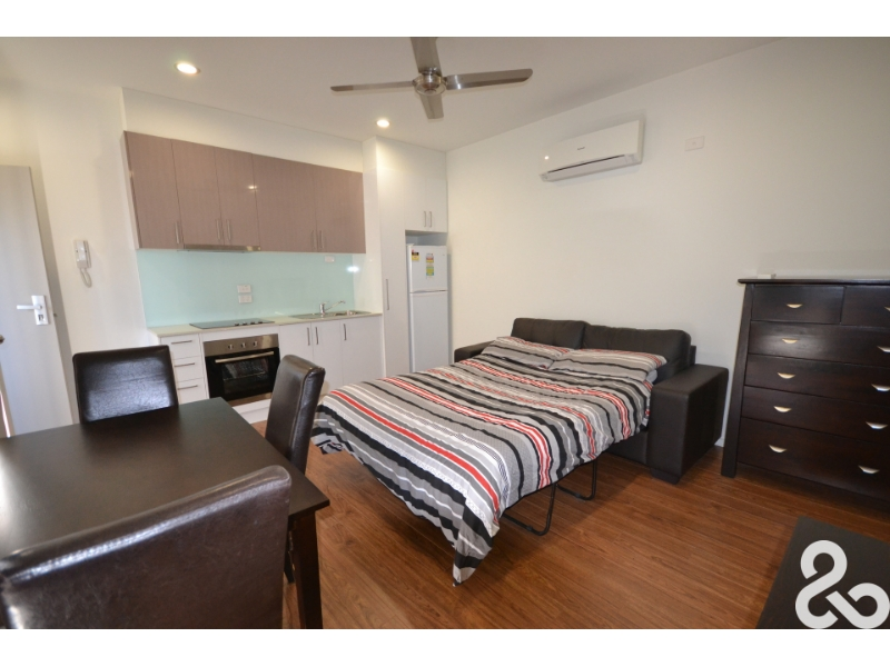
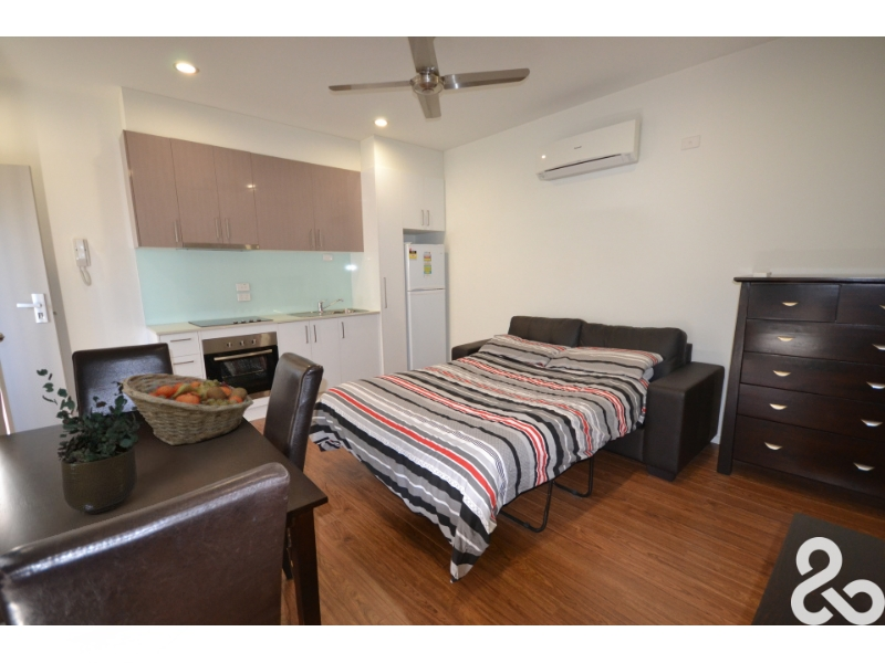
+ fruit basket (190, 400)
+ potted plant (94, 436)
